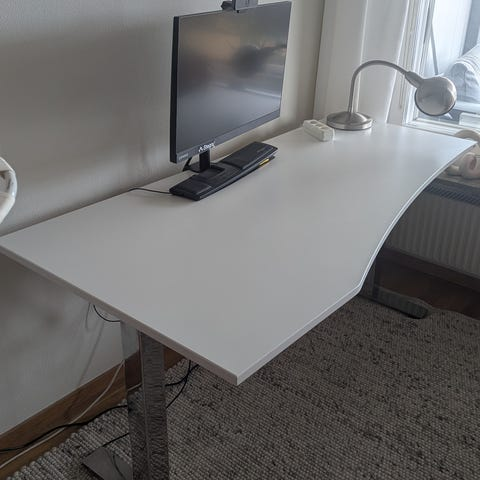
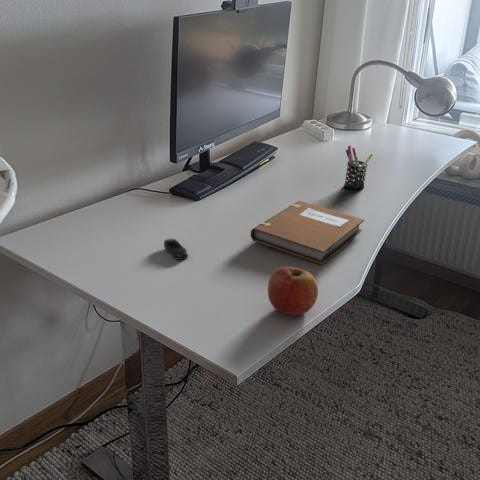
+ fruit (292, 288)
+ computer mouse (172, 242)
+ pen holder (355, 167)
+ notebook (309, 228)
